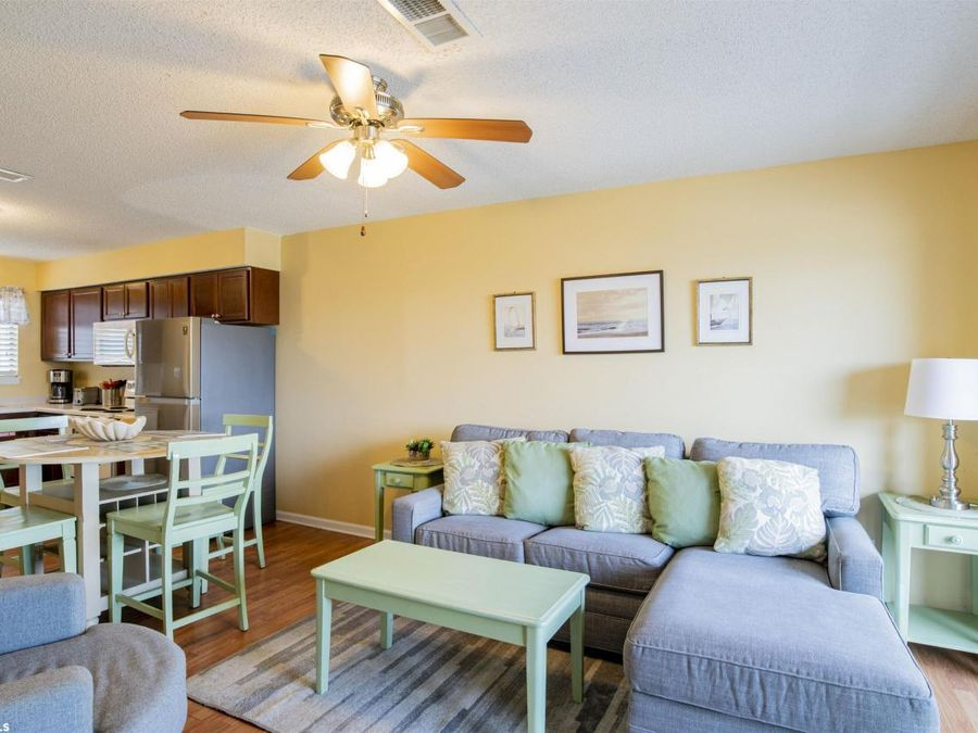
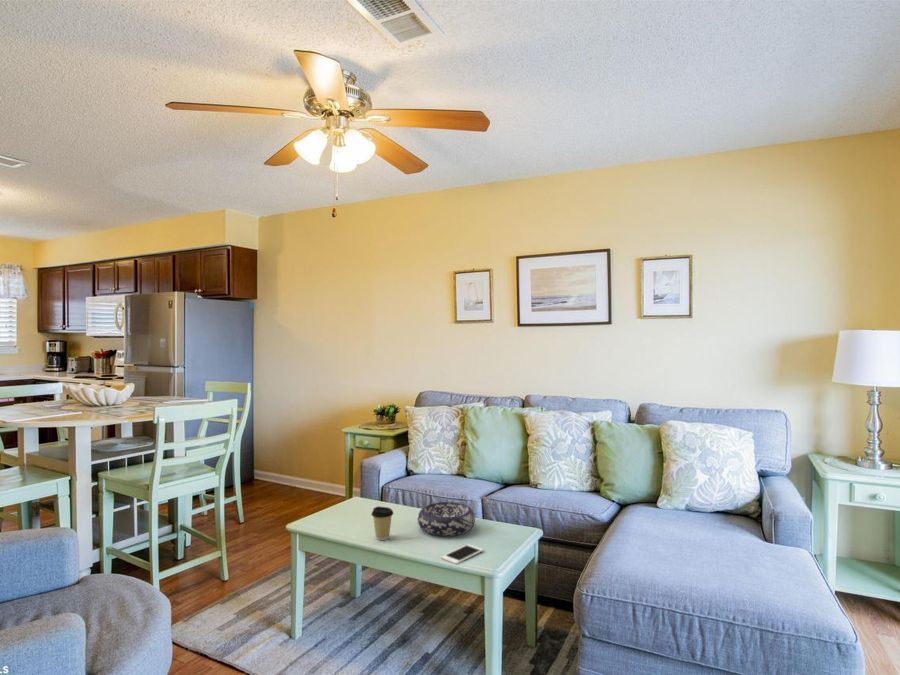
+ coffee cup (382, 523)
+ cell phone (462, 553)
+ decorative bowl (446, 518)
